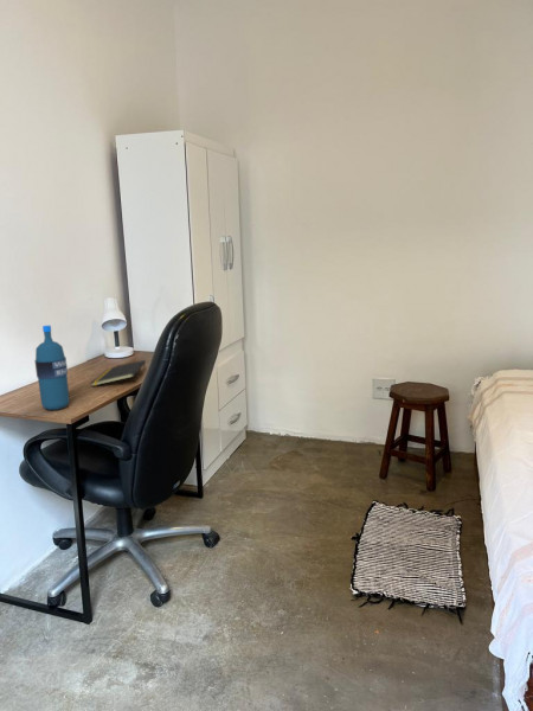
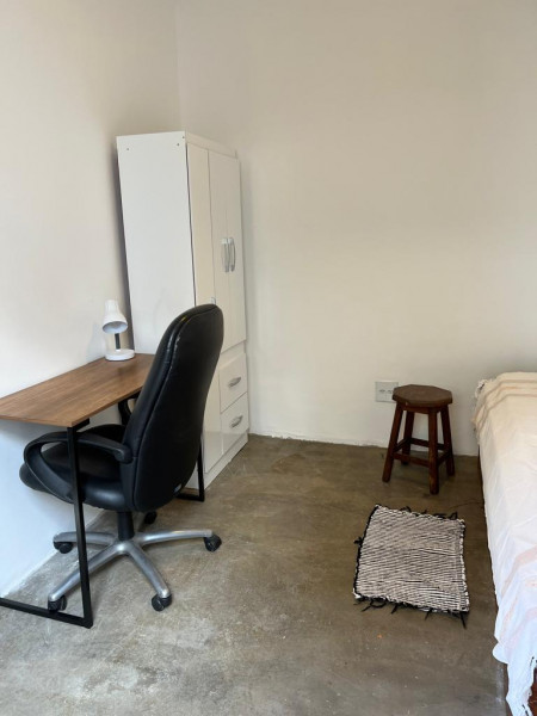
- water bottle (51, 367)
- notepad (120, 372)
